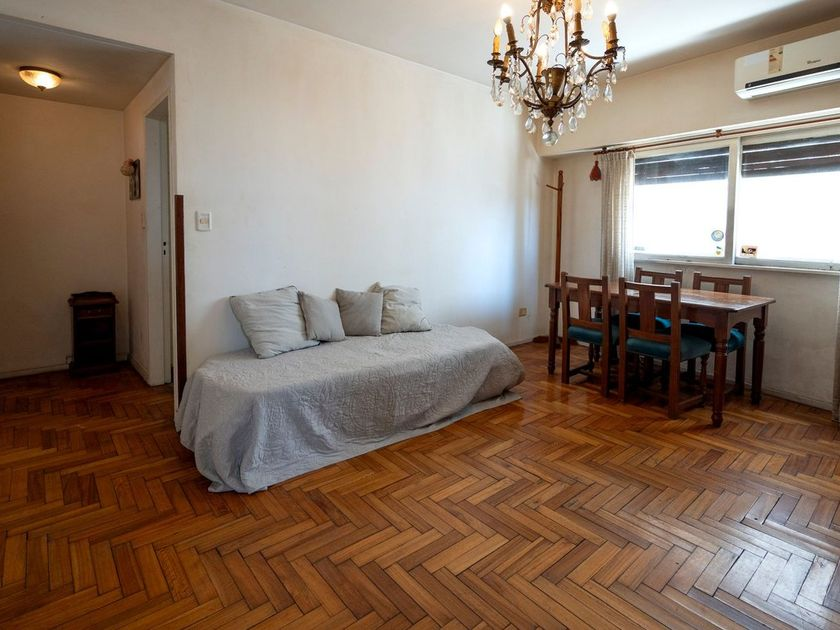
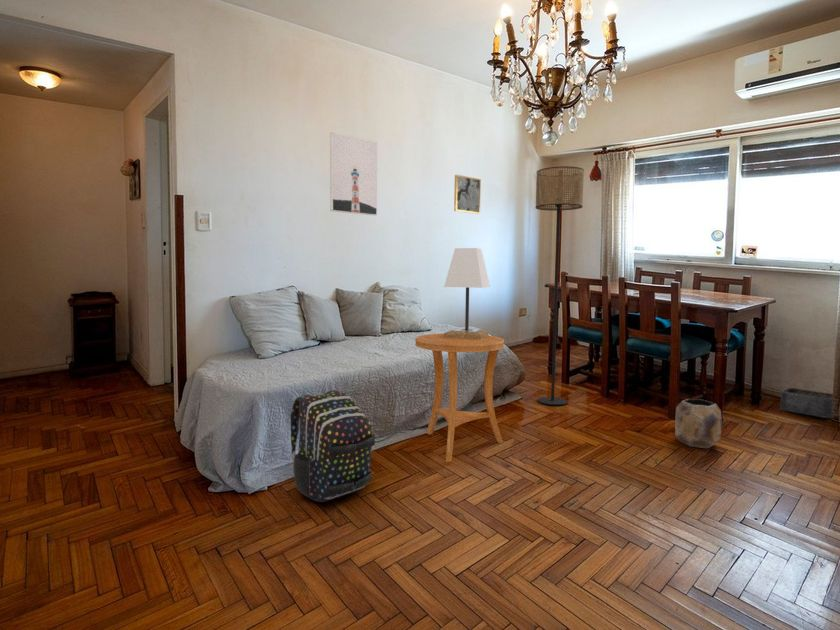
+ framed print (354, 175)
+ lamp (467, 292)
+ wall art (467, 194)
+ backpack (330, 444)
+ storage bin (809, 402)
+ side table (456, 391)
+ floor lamp (556, 288)
+ planter (697, 422)
